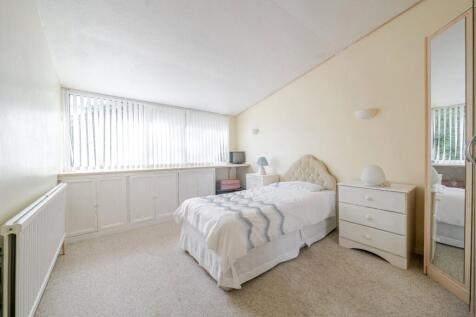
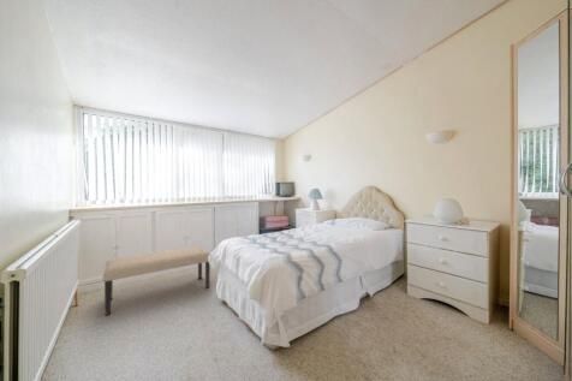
+ bench (159, 270)
